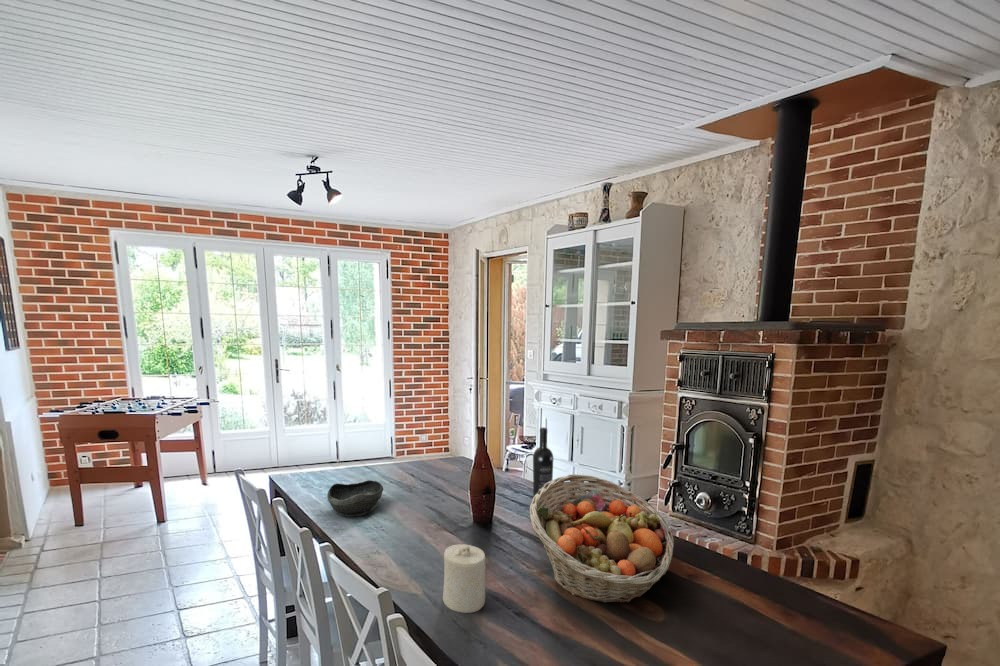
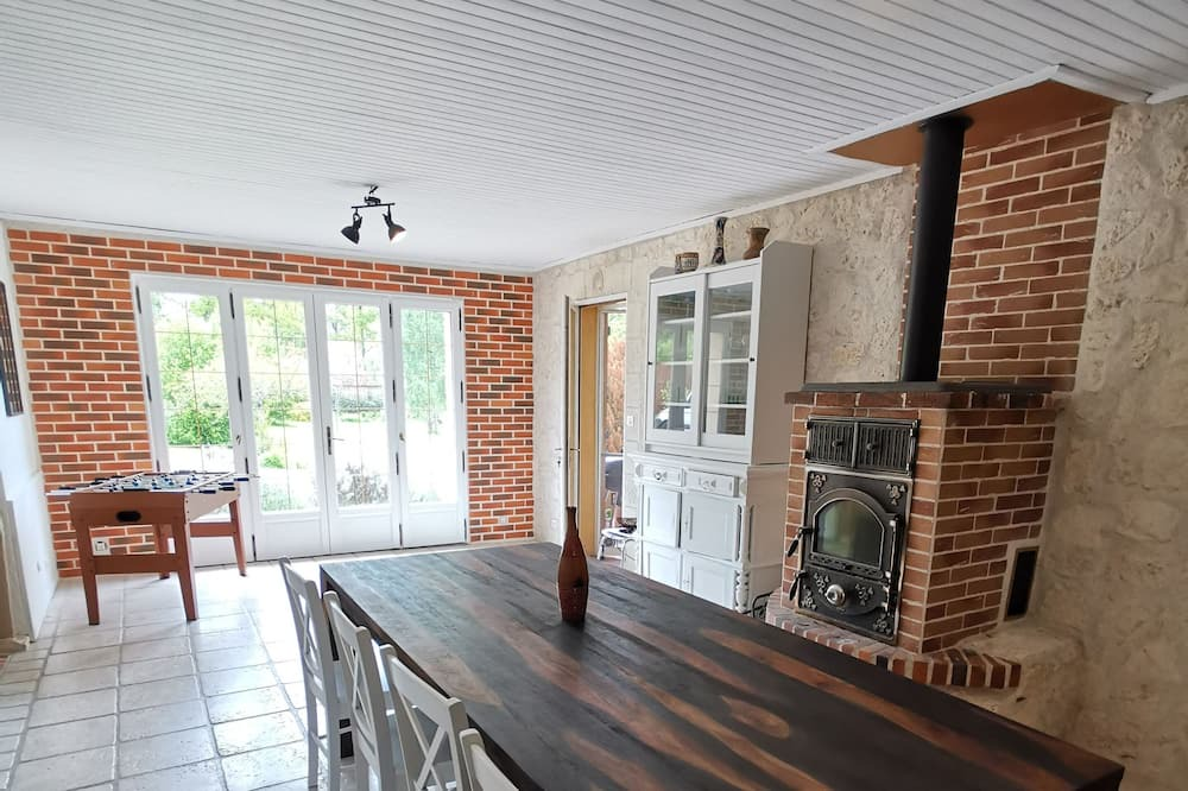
- bowl (356, 496)
- fruit basket (601, 533)
- wine bottle (543, 463)
- candle (463, 572)
